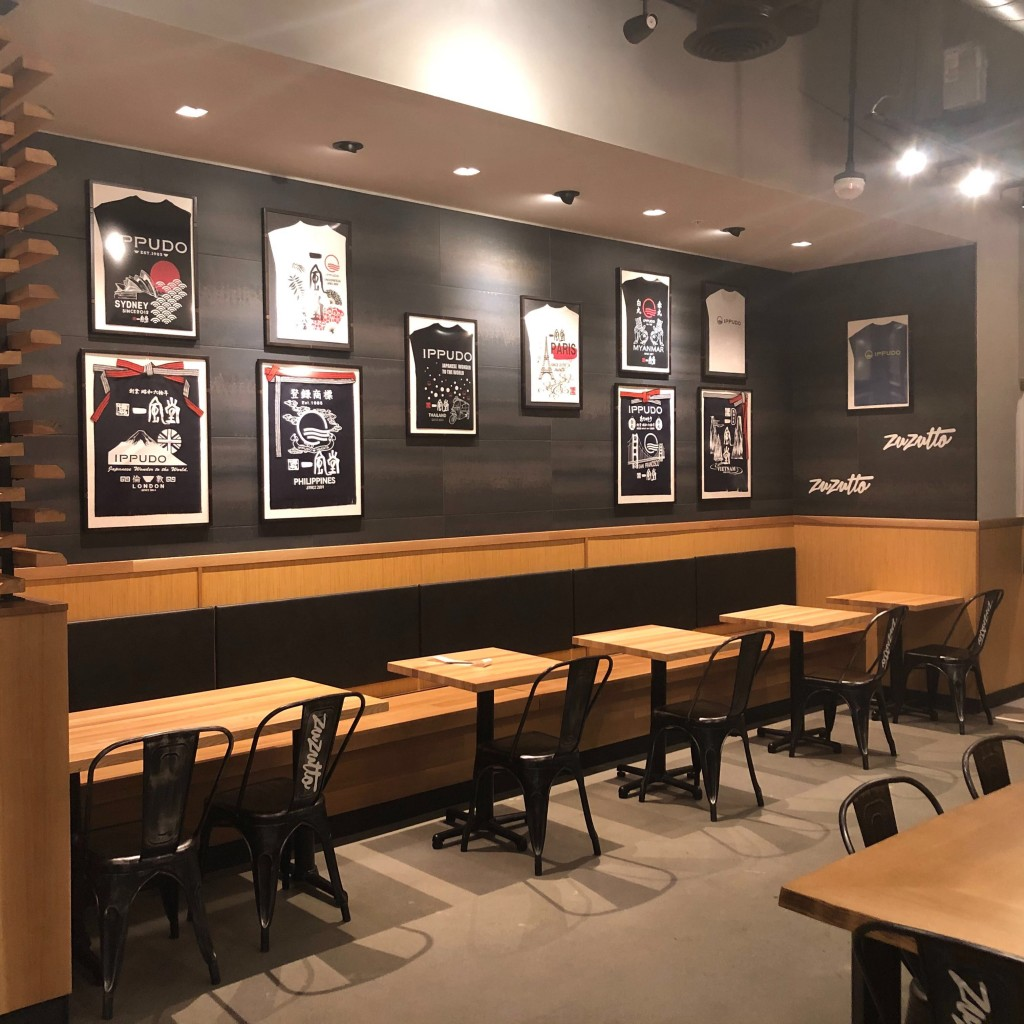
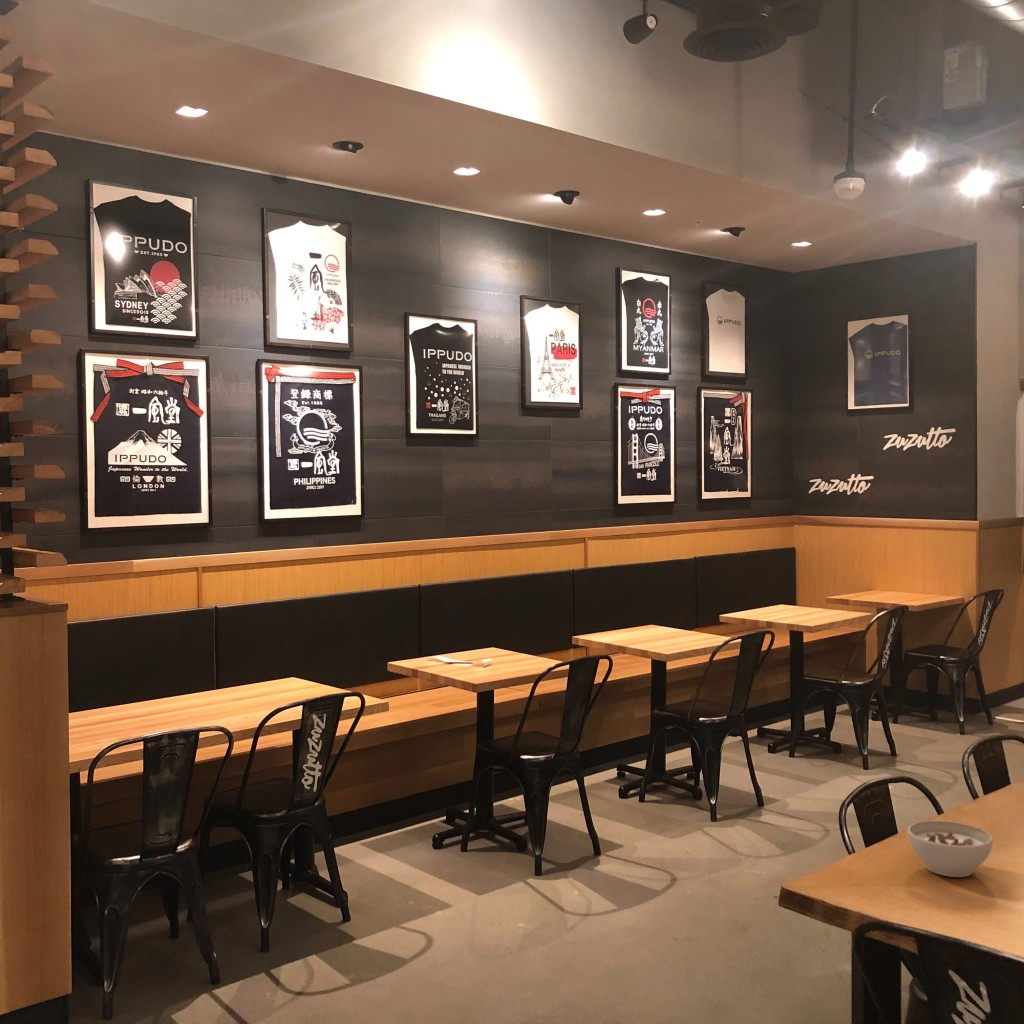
+ soup bowl (949, 851)
